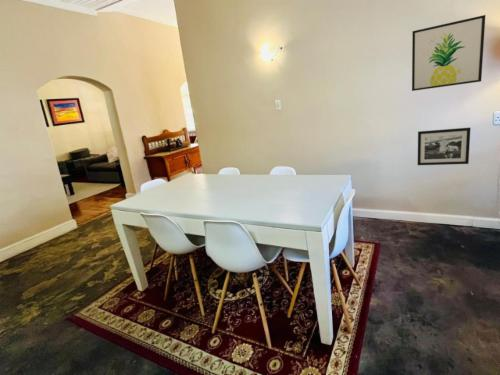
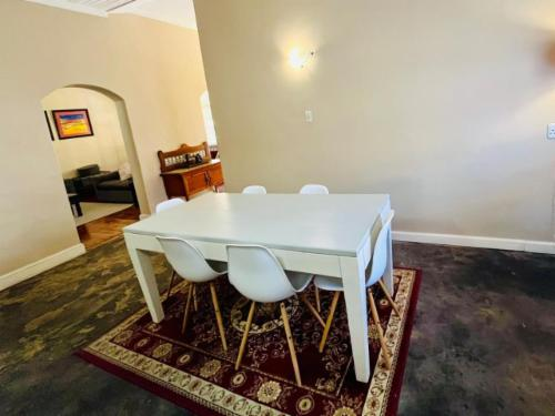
- wall art (445, 55)
- picture frame (442, 147)
